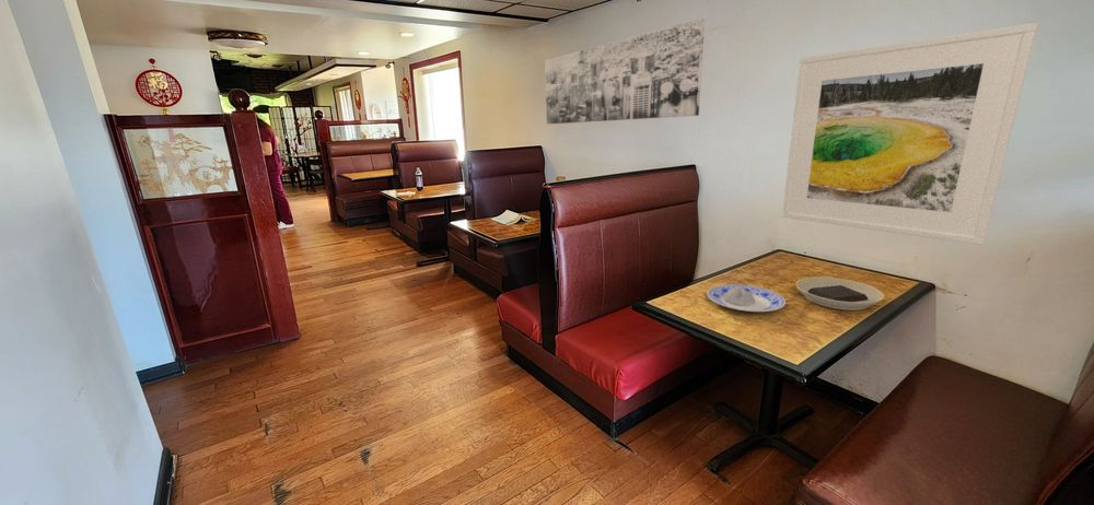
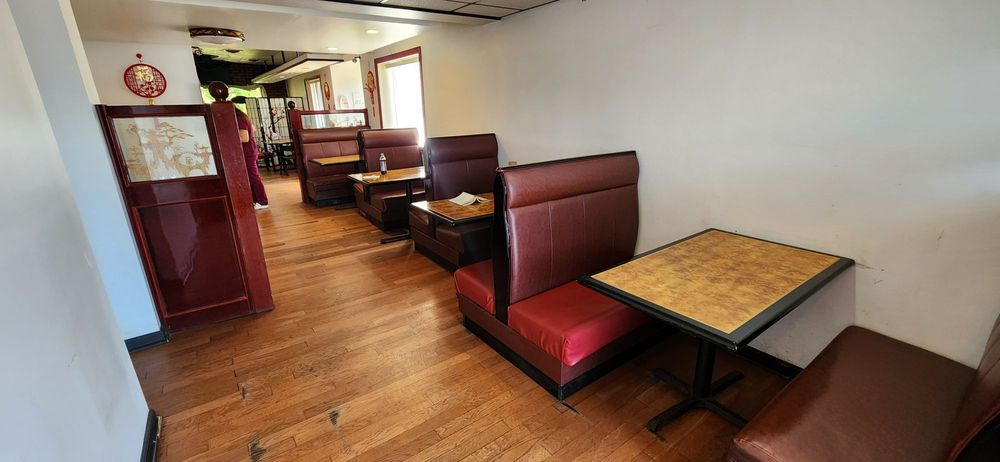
- plate (745, 296)
- plate (837, 293)
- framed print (882, 141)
- wall art (608, 83)
